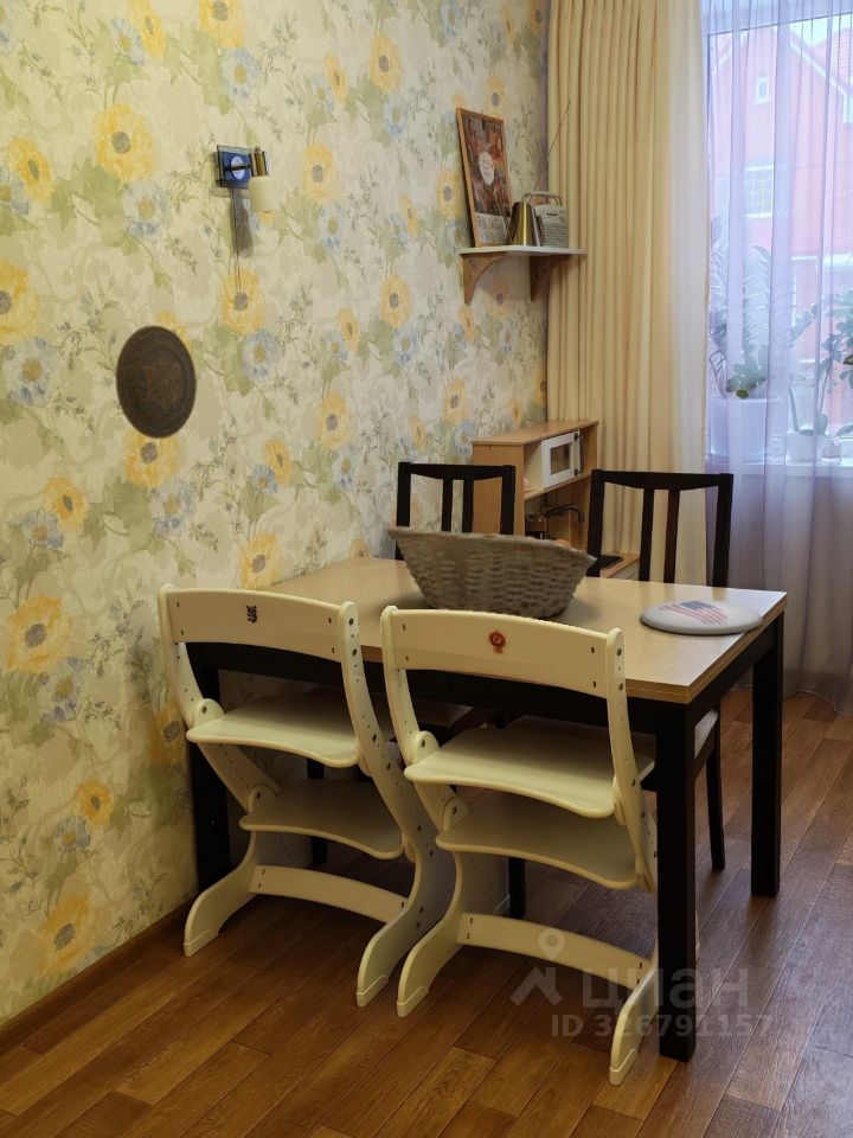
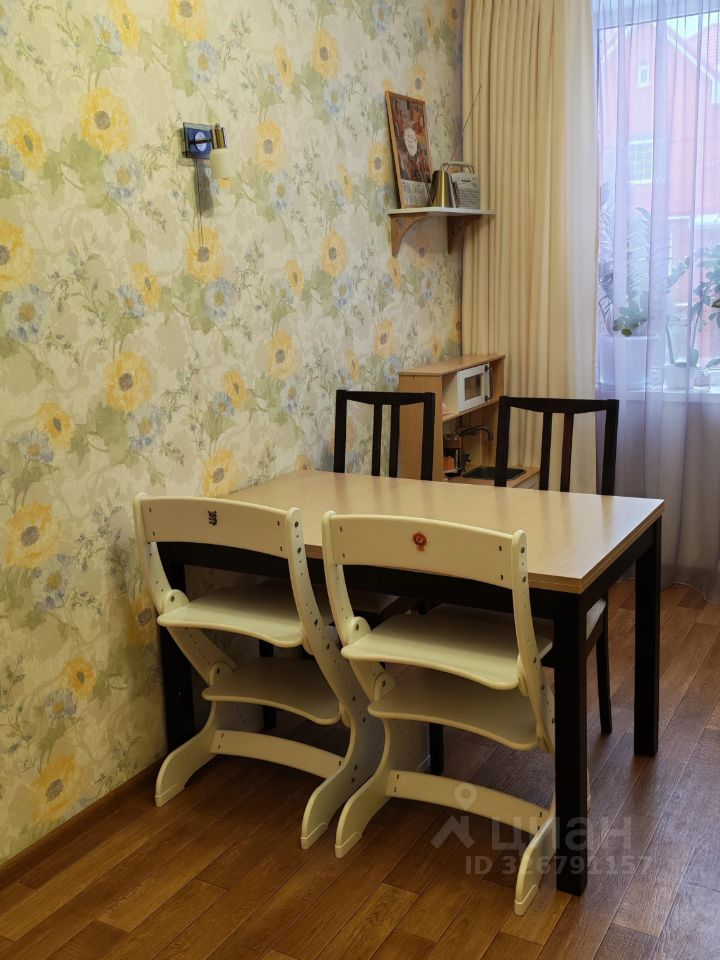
- decorative plate (160, 382)
- plate (700, 614)
- fruit basket (489, 562)
